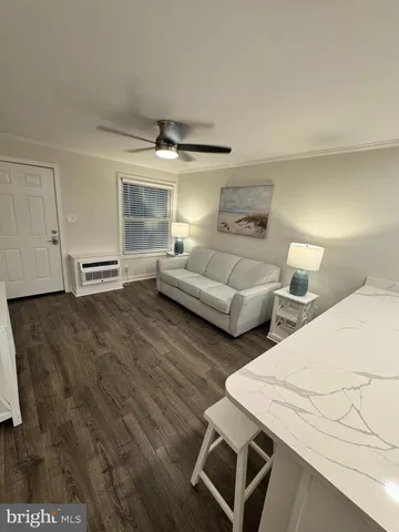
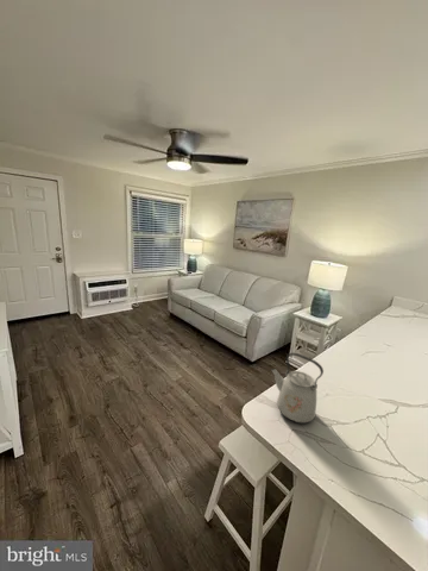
+ kettle (292, 382)
